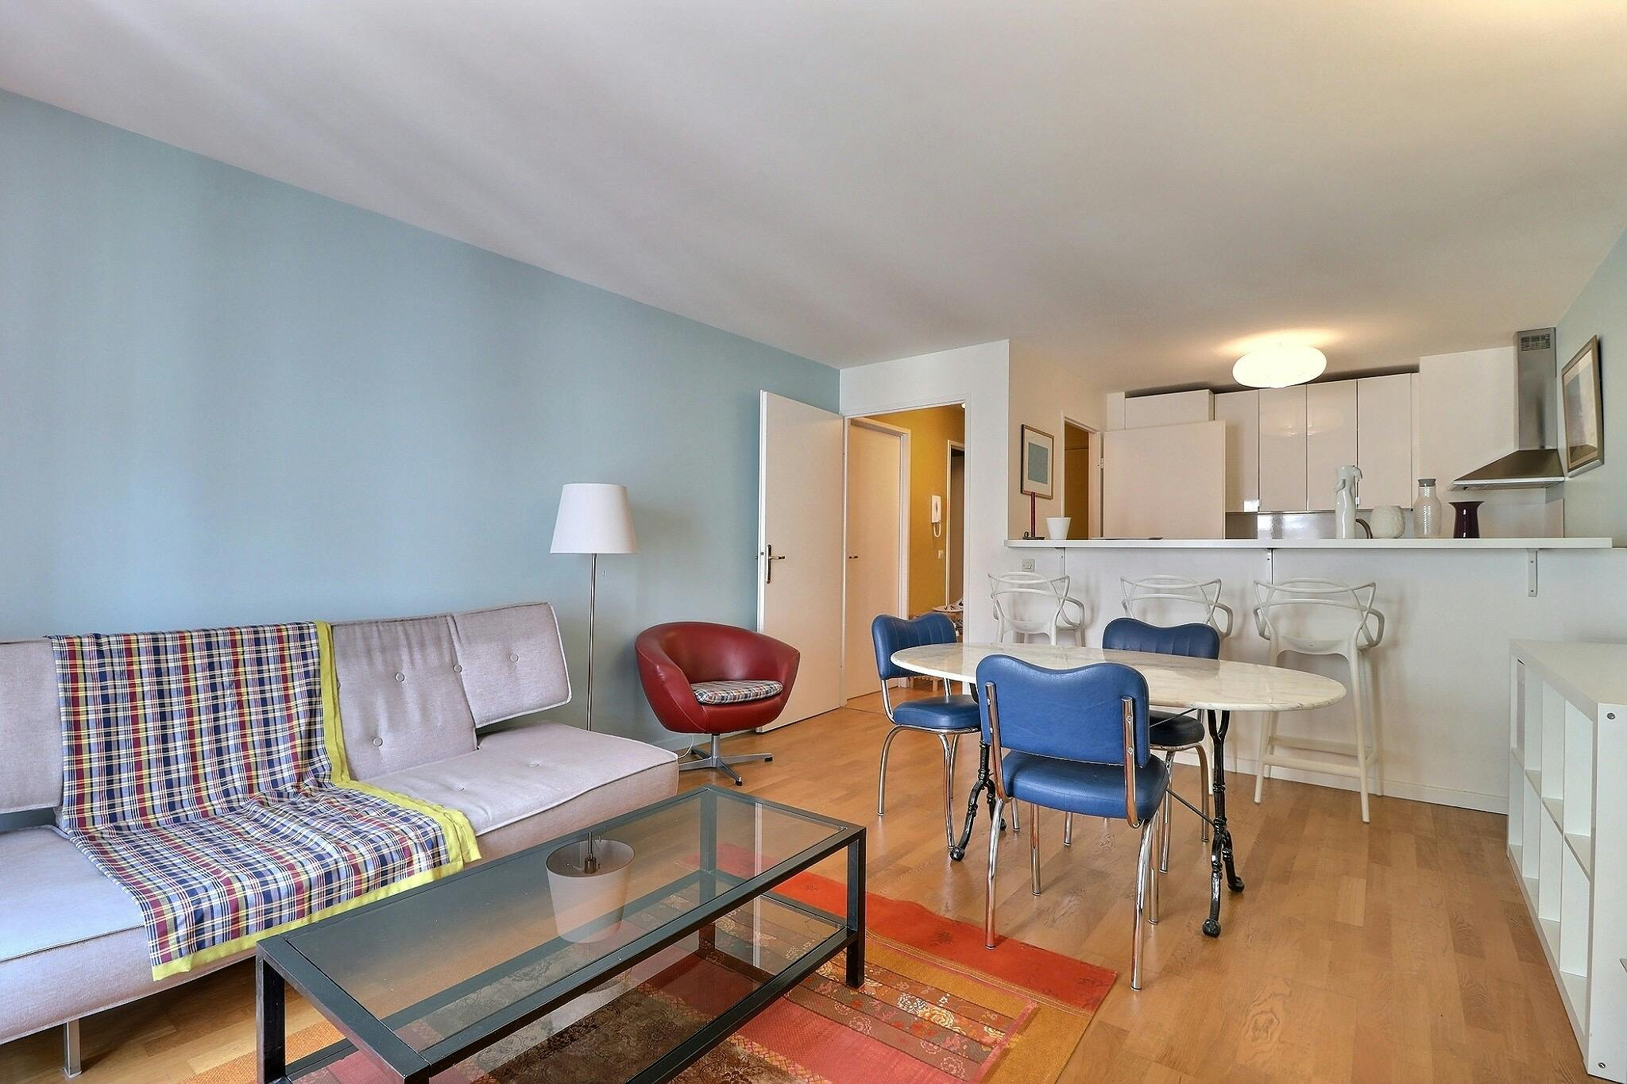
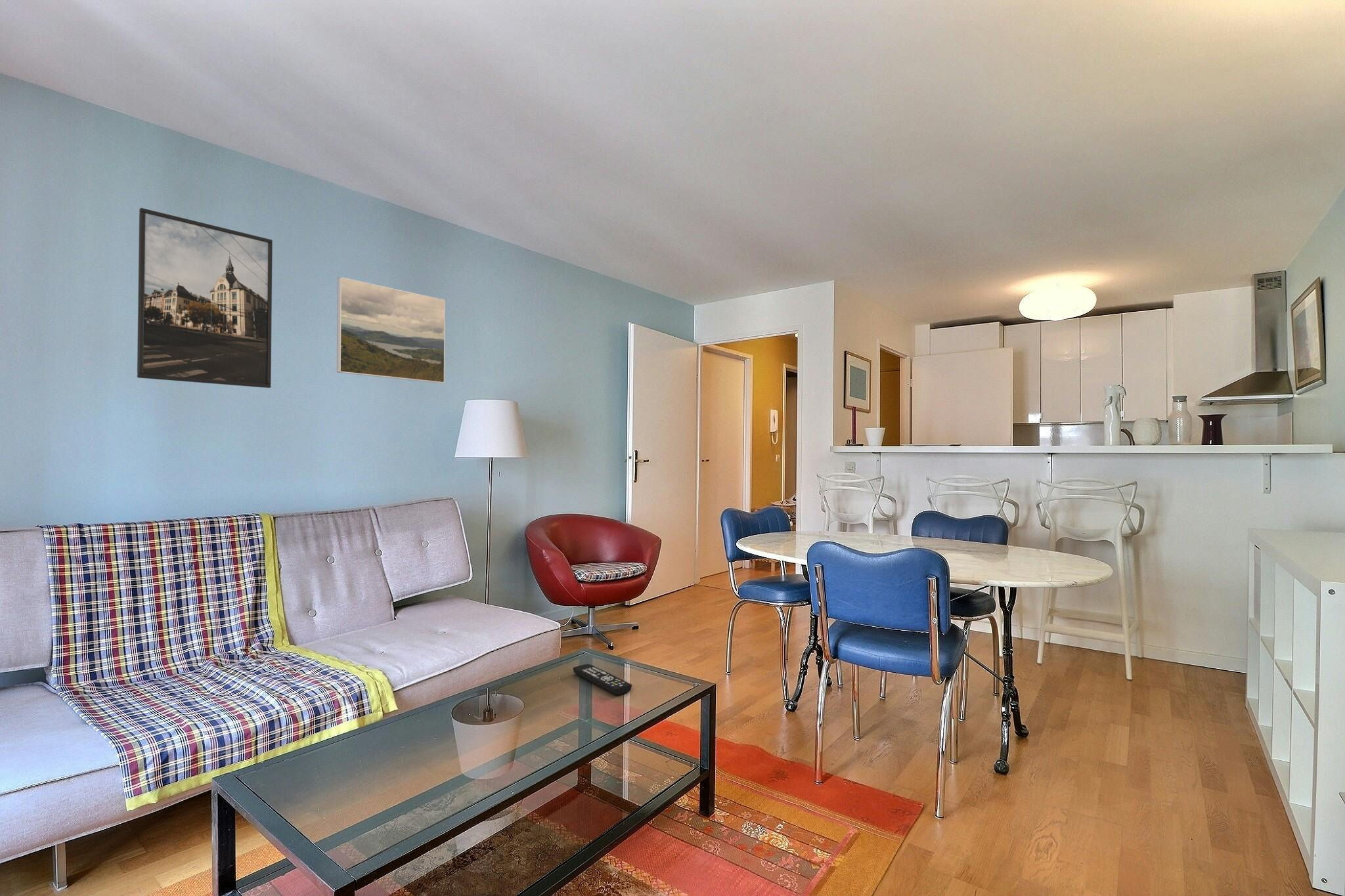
+ remote control (601, 679)
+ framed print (394, 333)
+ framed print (209, 304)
